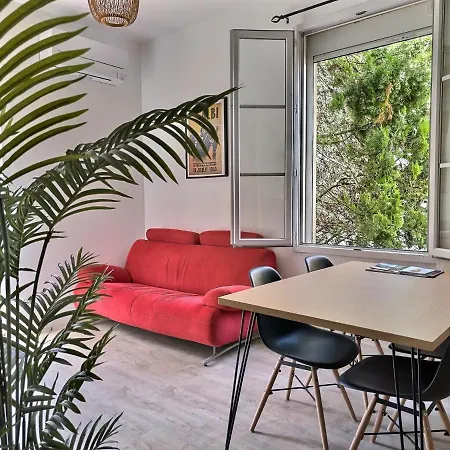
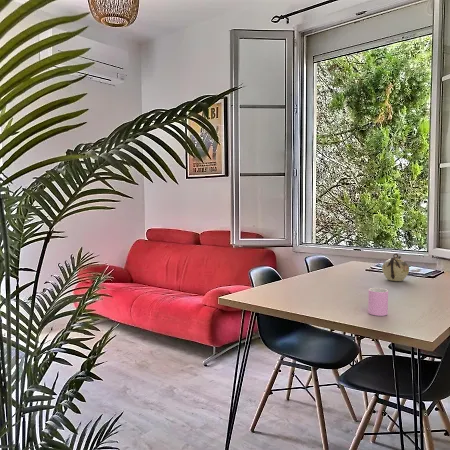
+ teapot (395, 266)
+ cup (378, 300)
